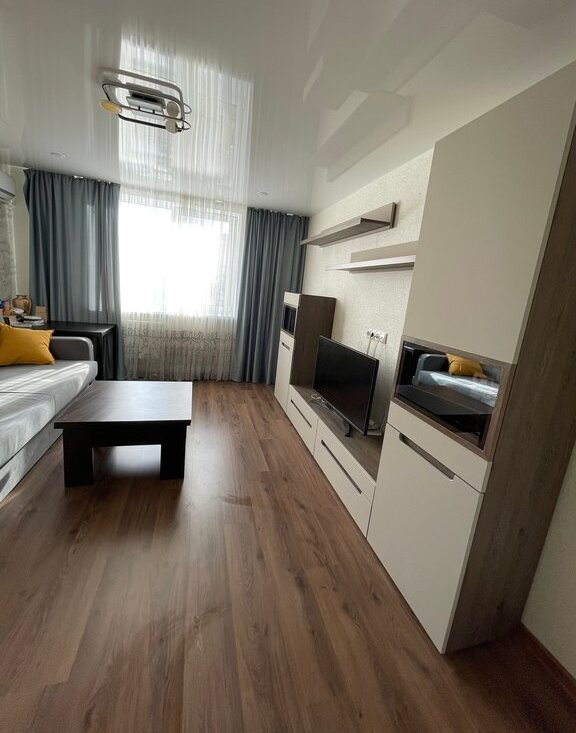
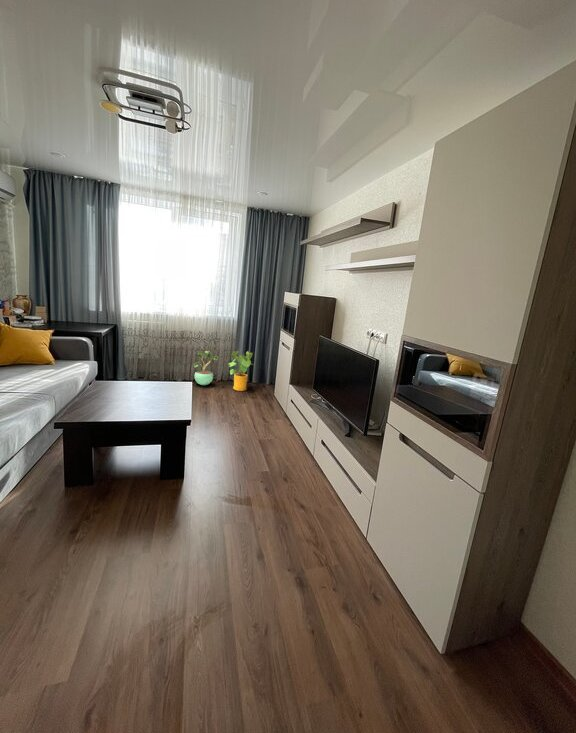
+ house plant (239, 371)
+ potted plant (205, 367)
